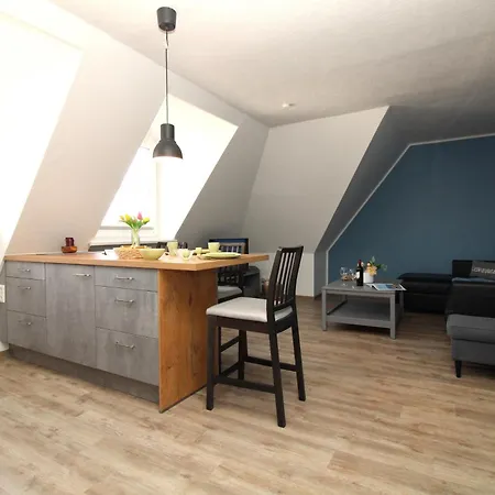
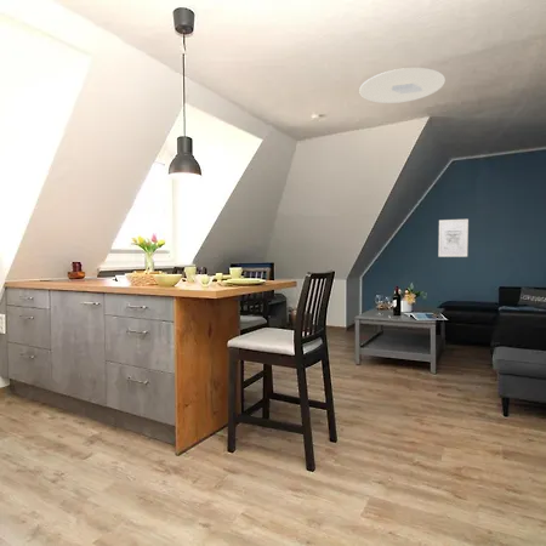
+ ceiling light (400, 83)
+ wall art (453, 238)
